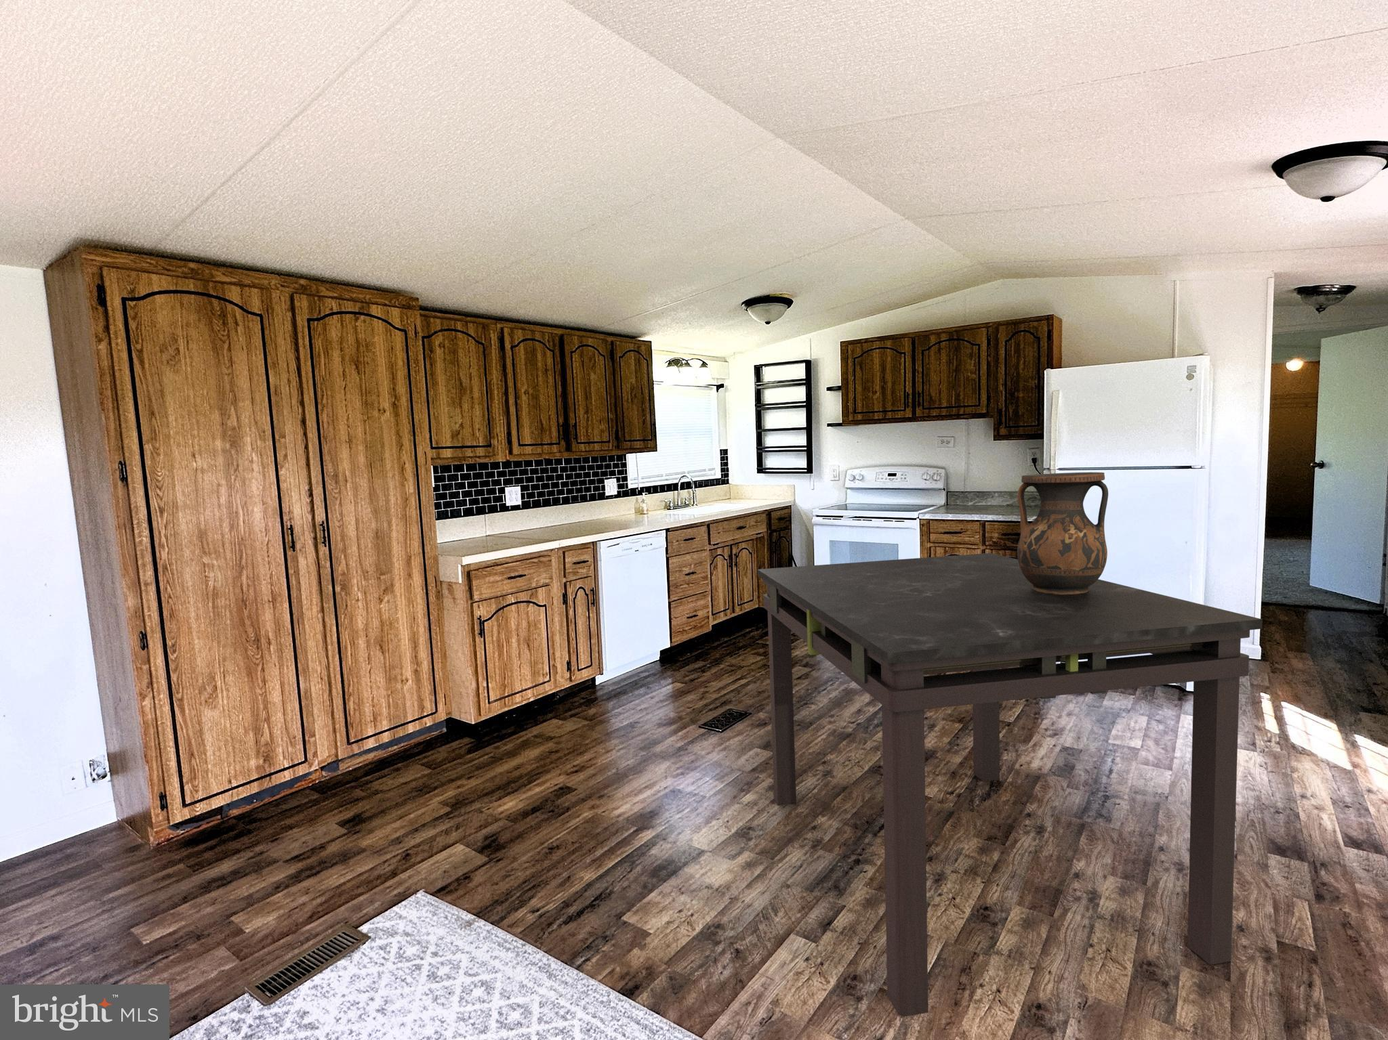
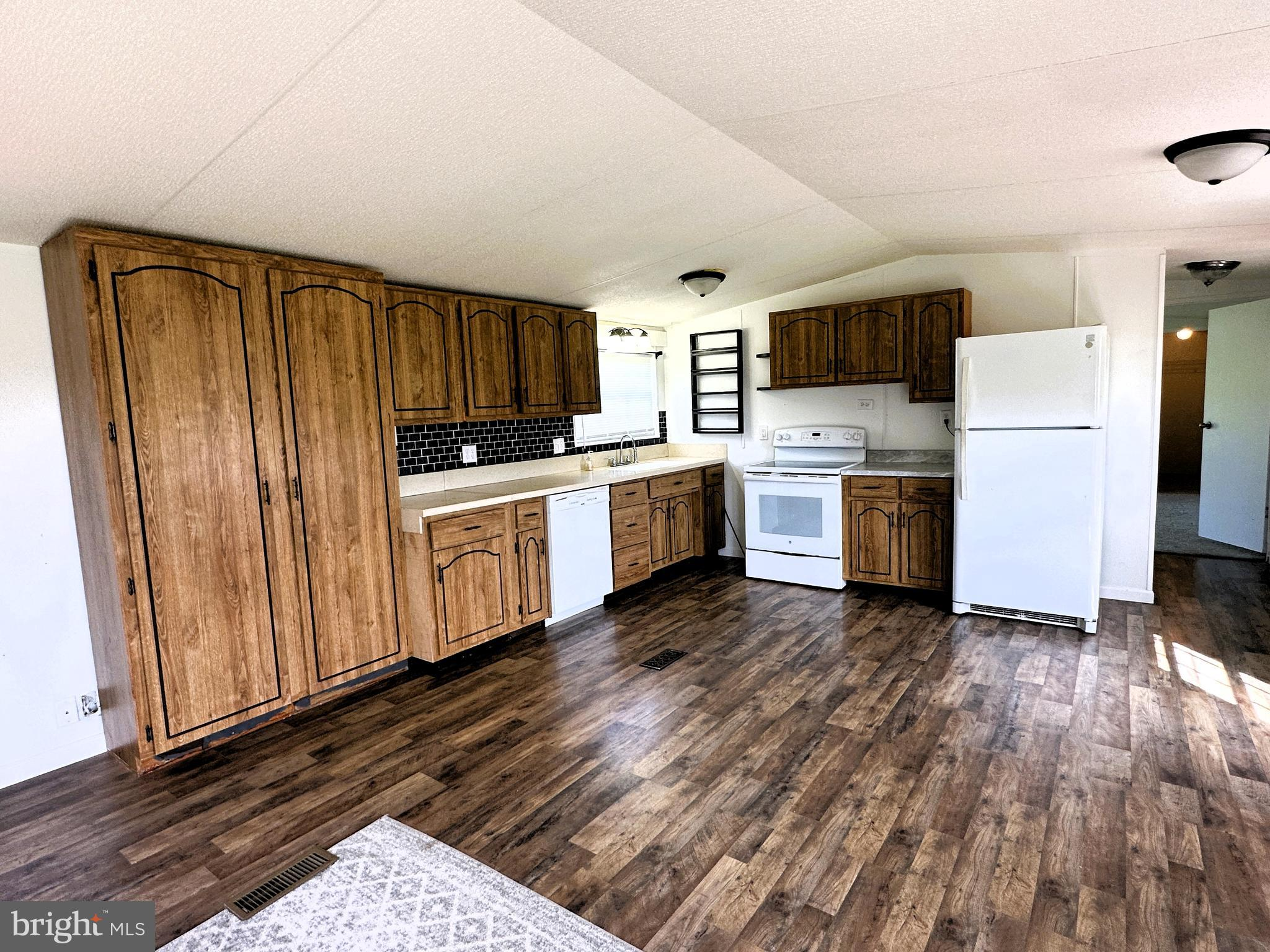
- vase (1061, 531)
- dining table (973, 728)
